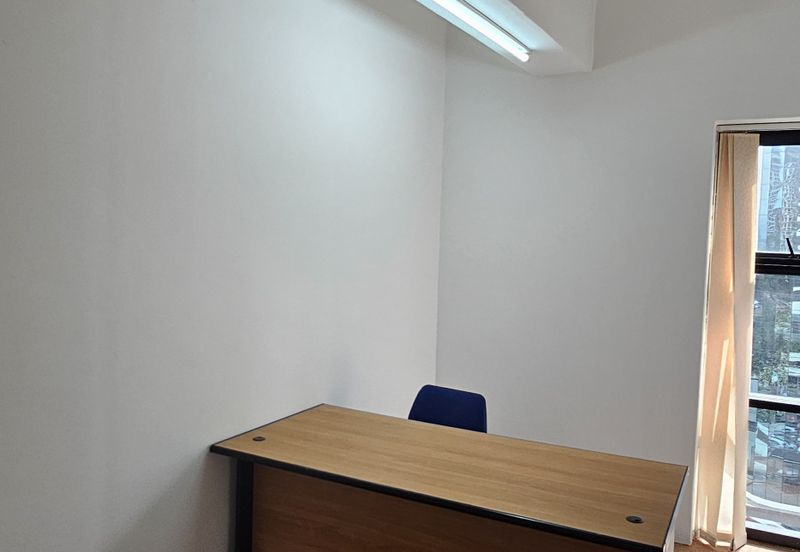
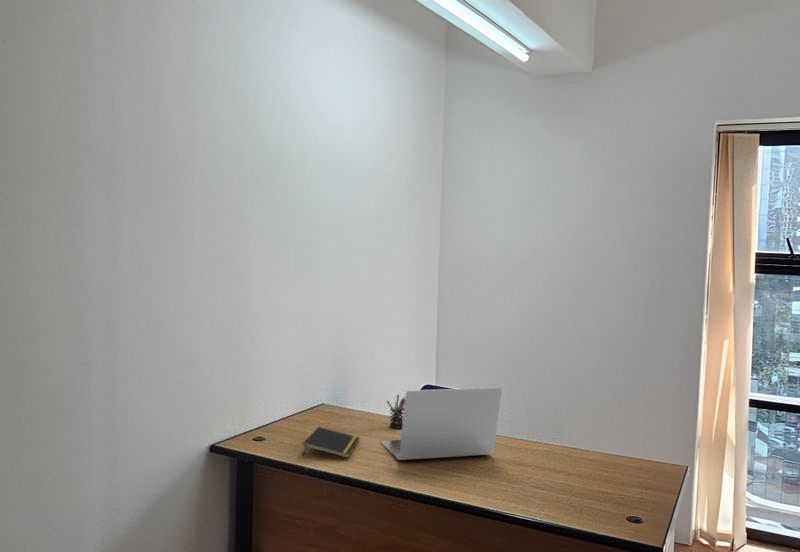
+ laptop (438, 416)
+ pen holder (395, 411)
+ notepad (332, 441)
